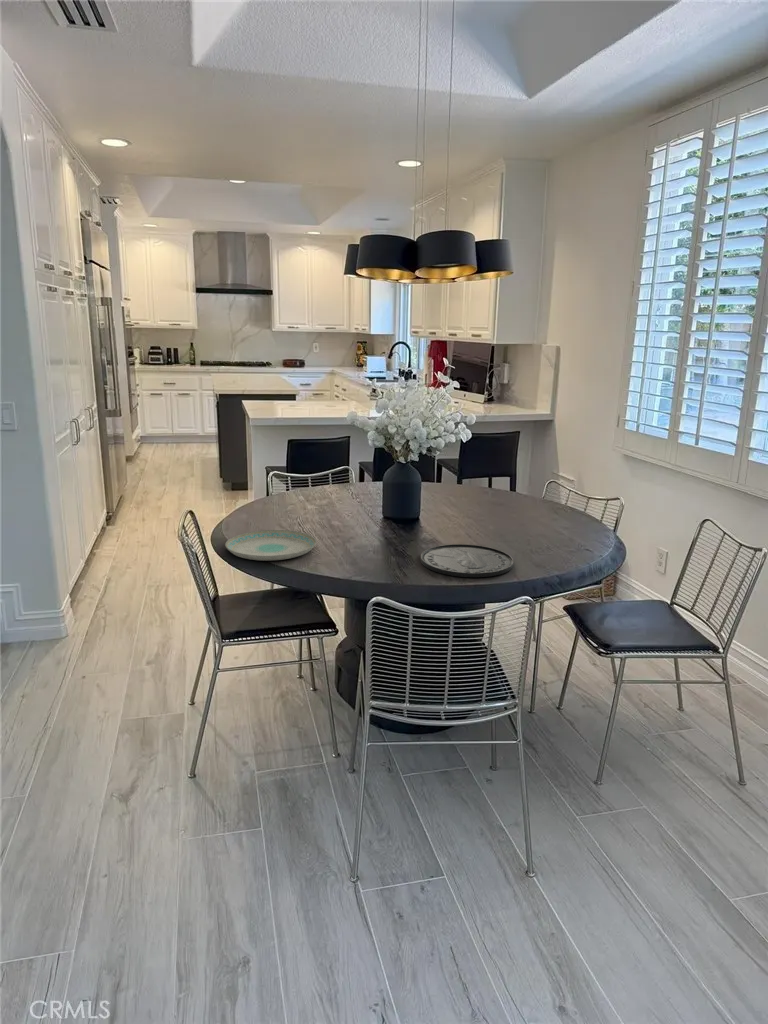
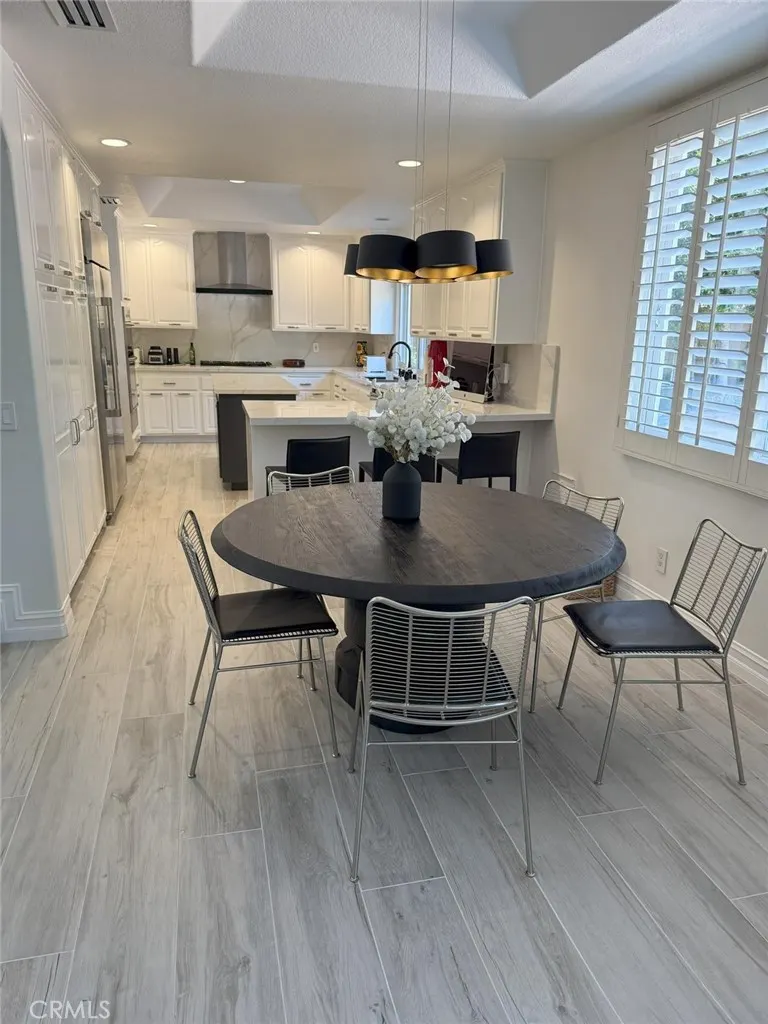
- plate (271, 545)
- plate (466, 559)
